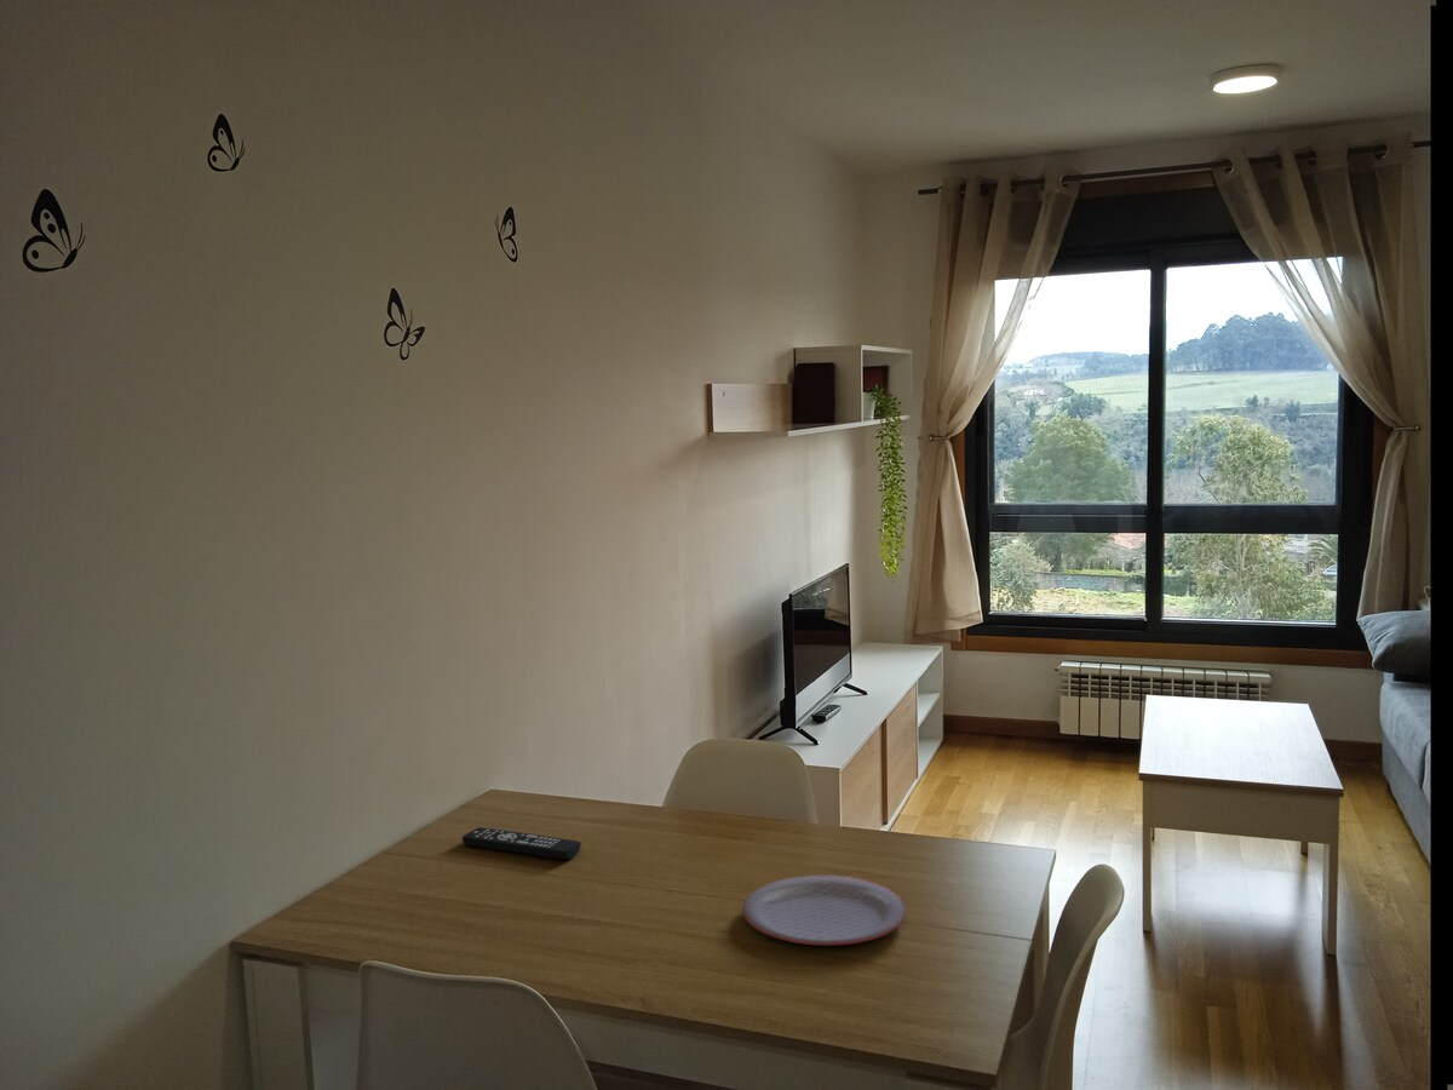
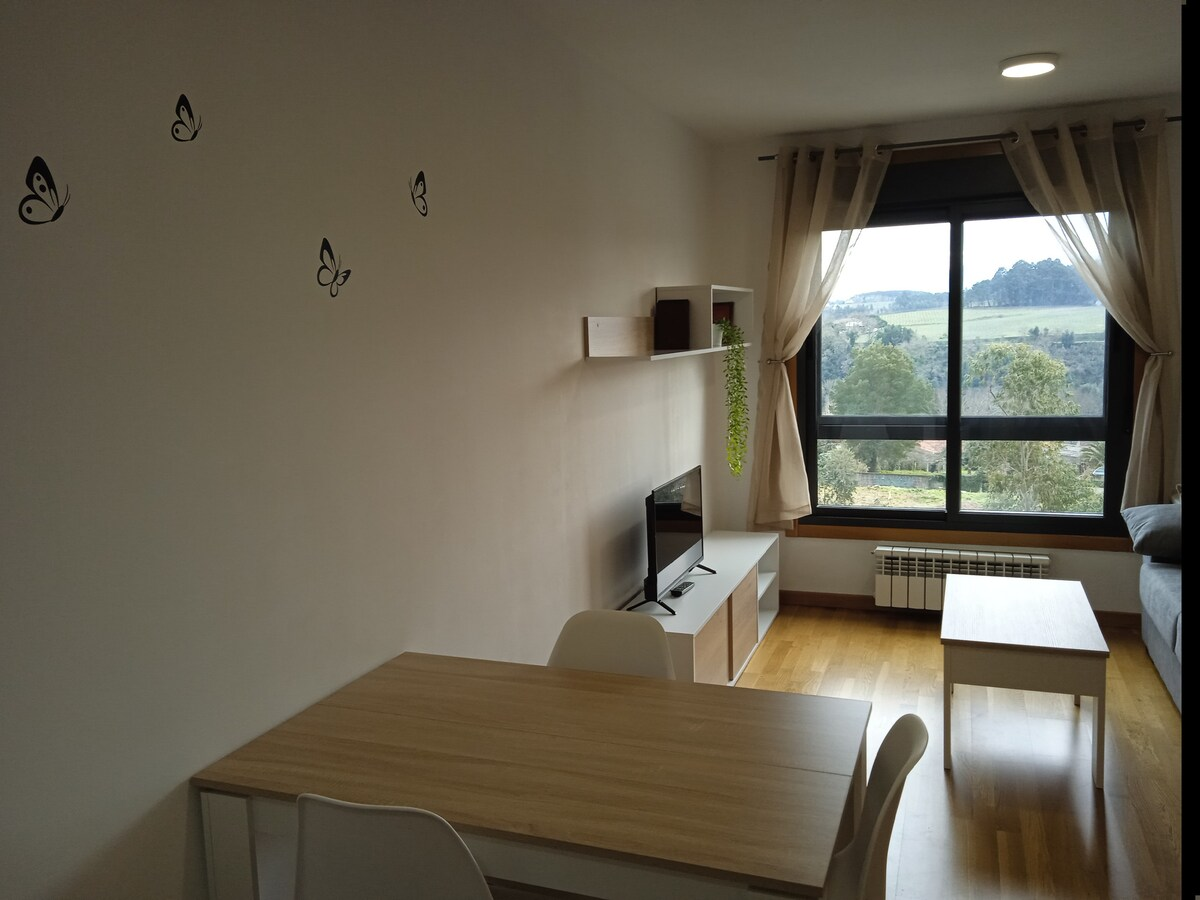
- remote control (521, 843)
- plate (823, 912)
